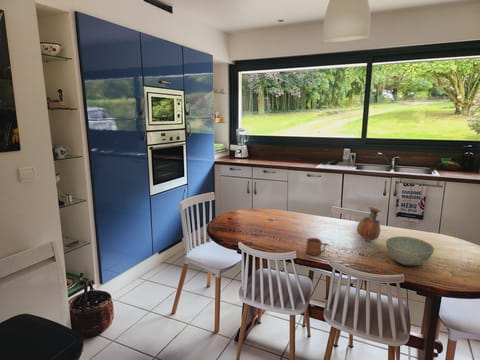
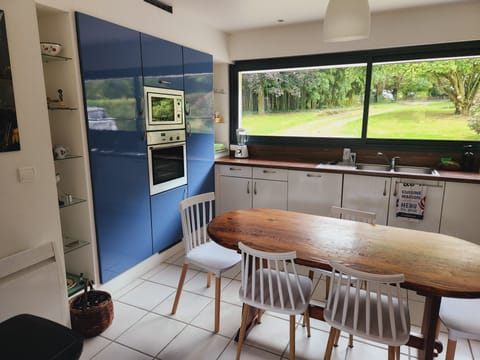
- bowl (408, 253)
- mug (317, 247)
- vase (368, 224)
